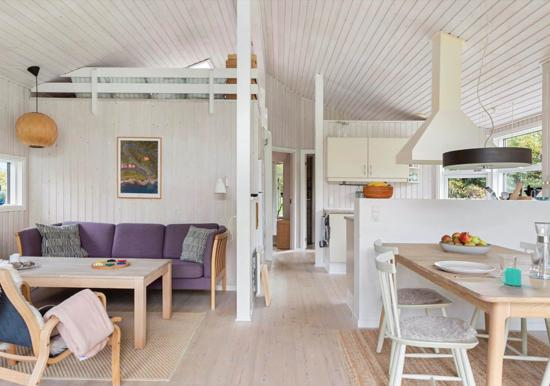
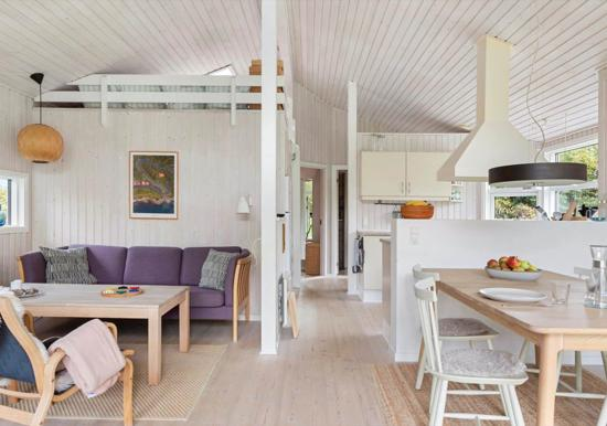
- cup (509, 276)
